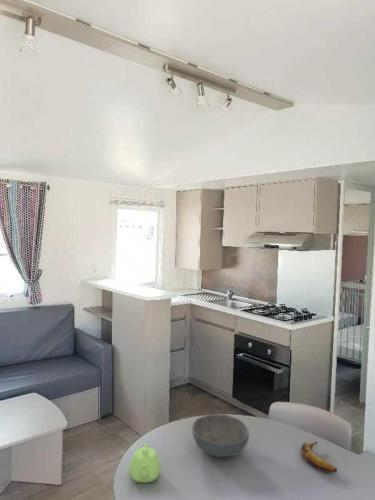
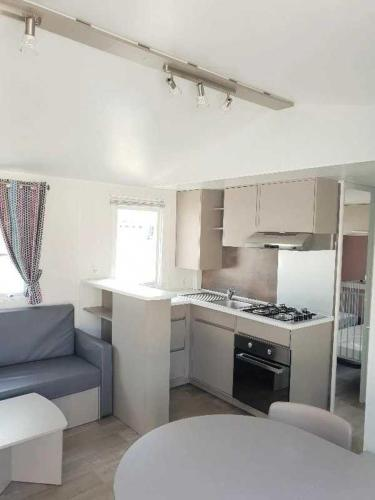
- banana (317, 456)
- teapot (144, 463)
- bowl (219, 438)
